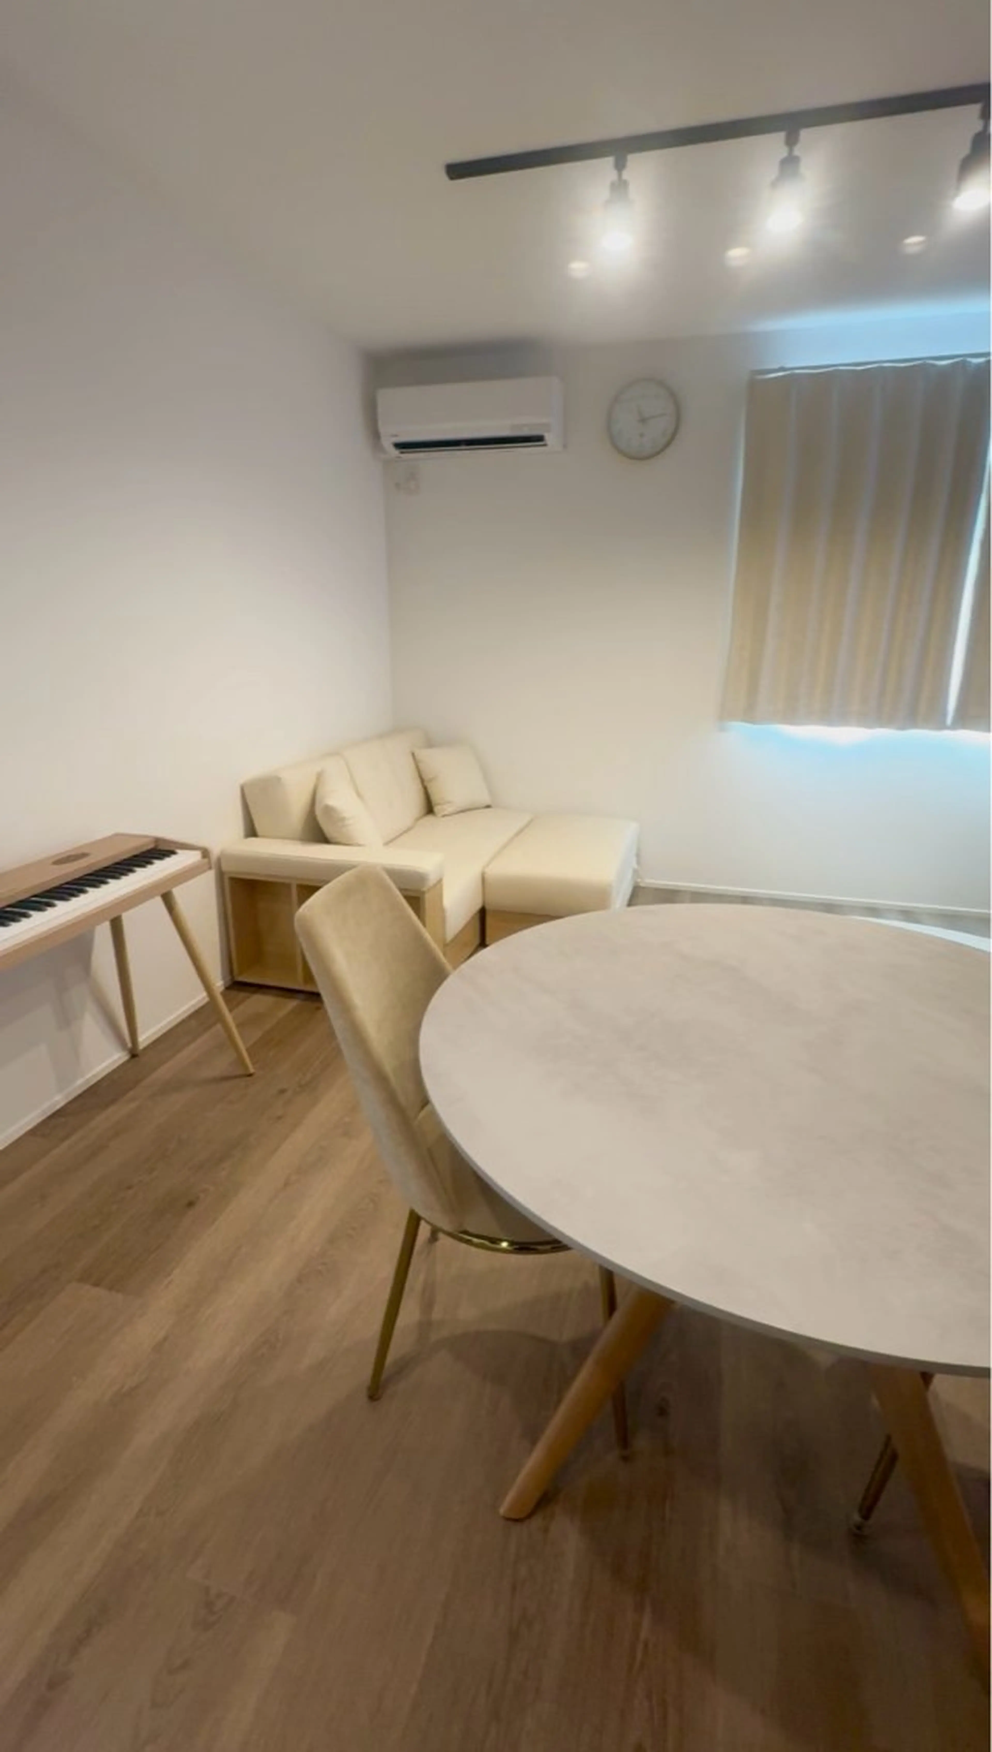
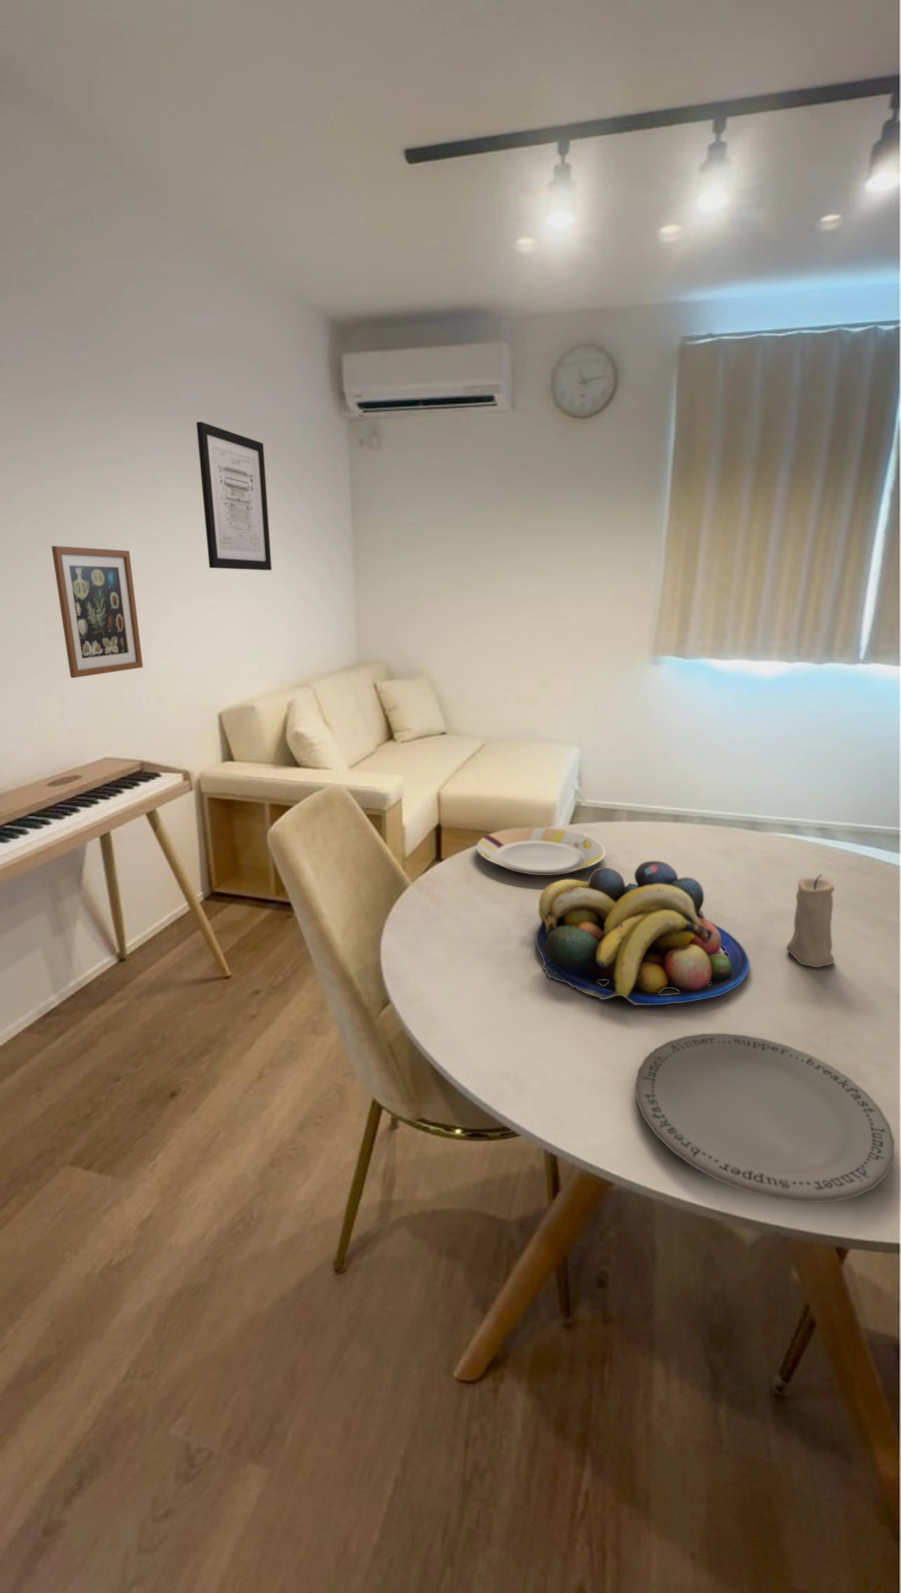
+ candle (816, 916)
+ wall art (101, 612)
+ plate (757, 1108)
+ wall art (237, 502)
+ fruit bowl (642, 915)
+ plate (540, 852)
